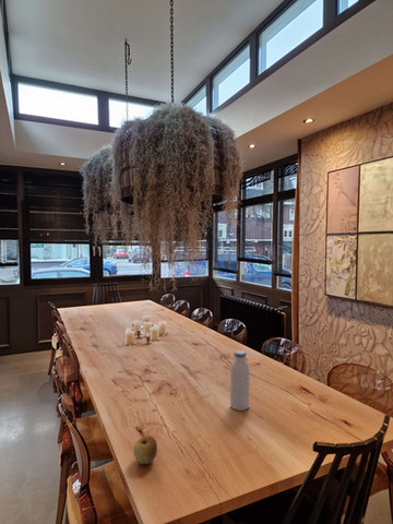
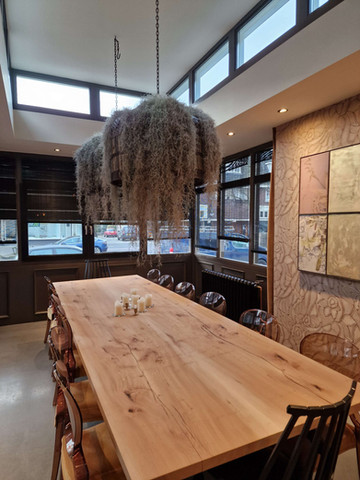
- water bottle (239, 379)
- apple (145, 449)
